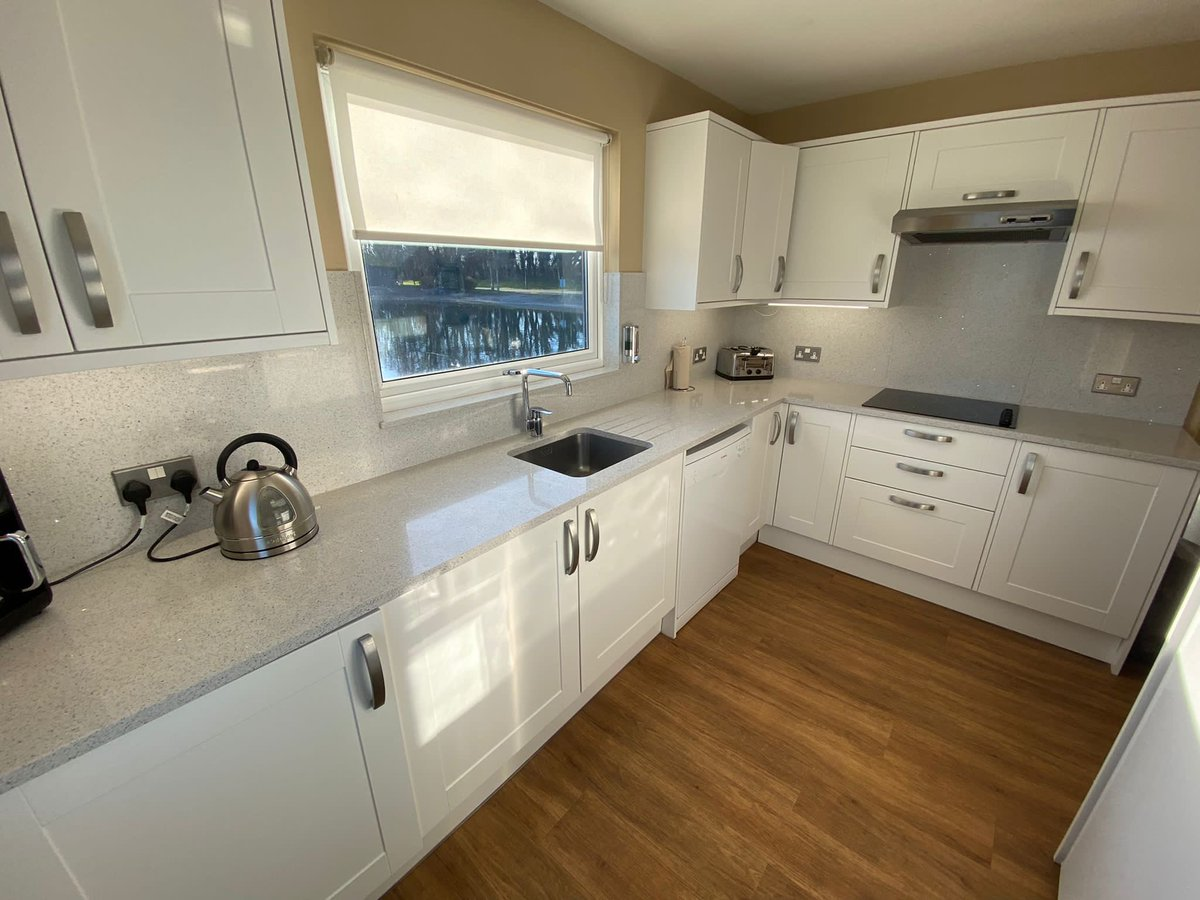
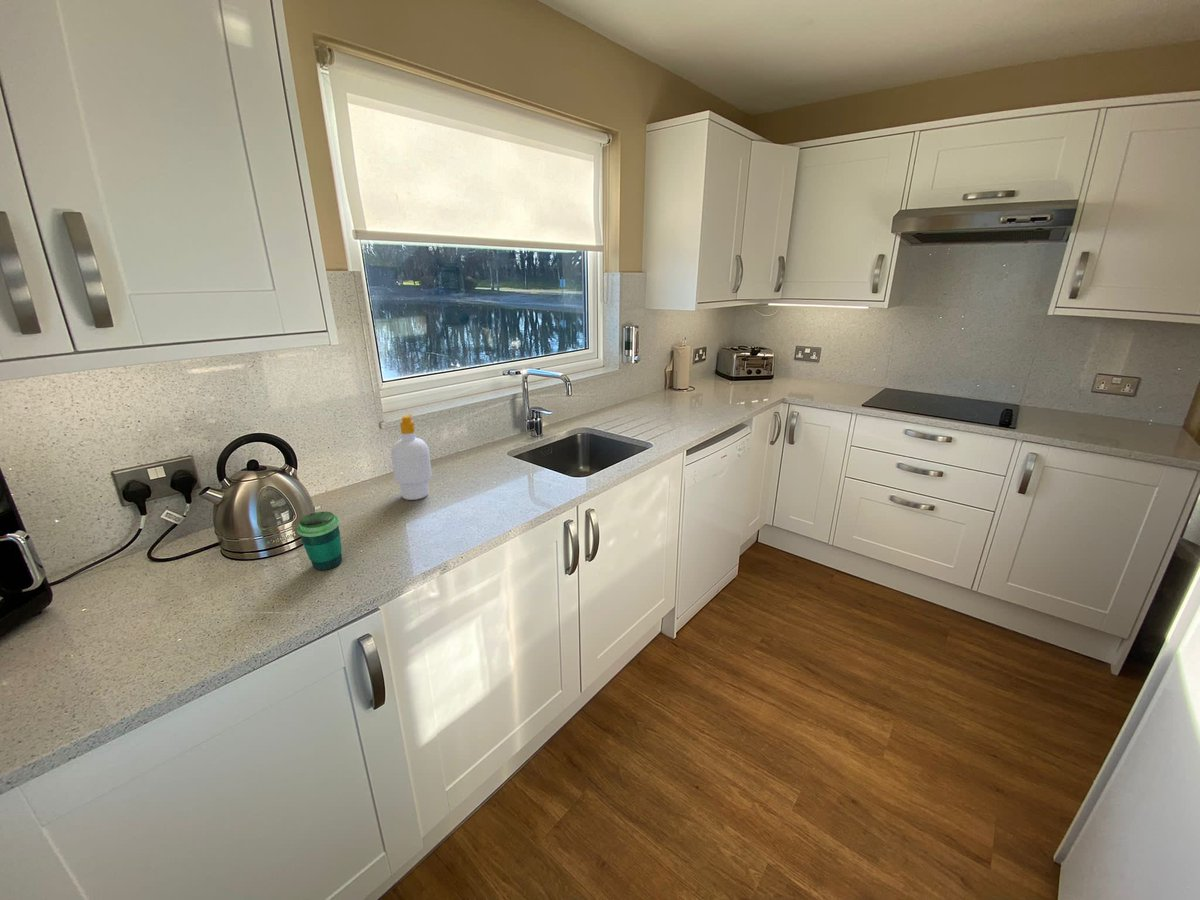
+ cup (321, 542)
+ soap bottle (410, 457)
